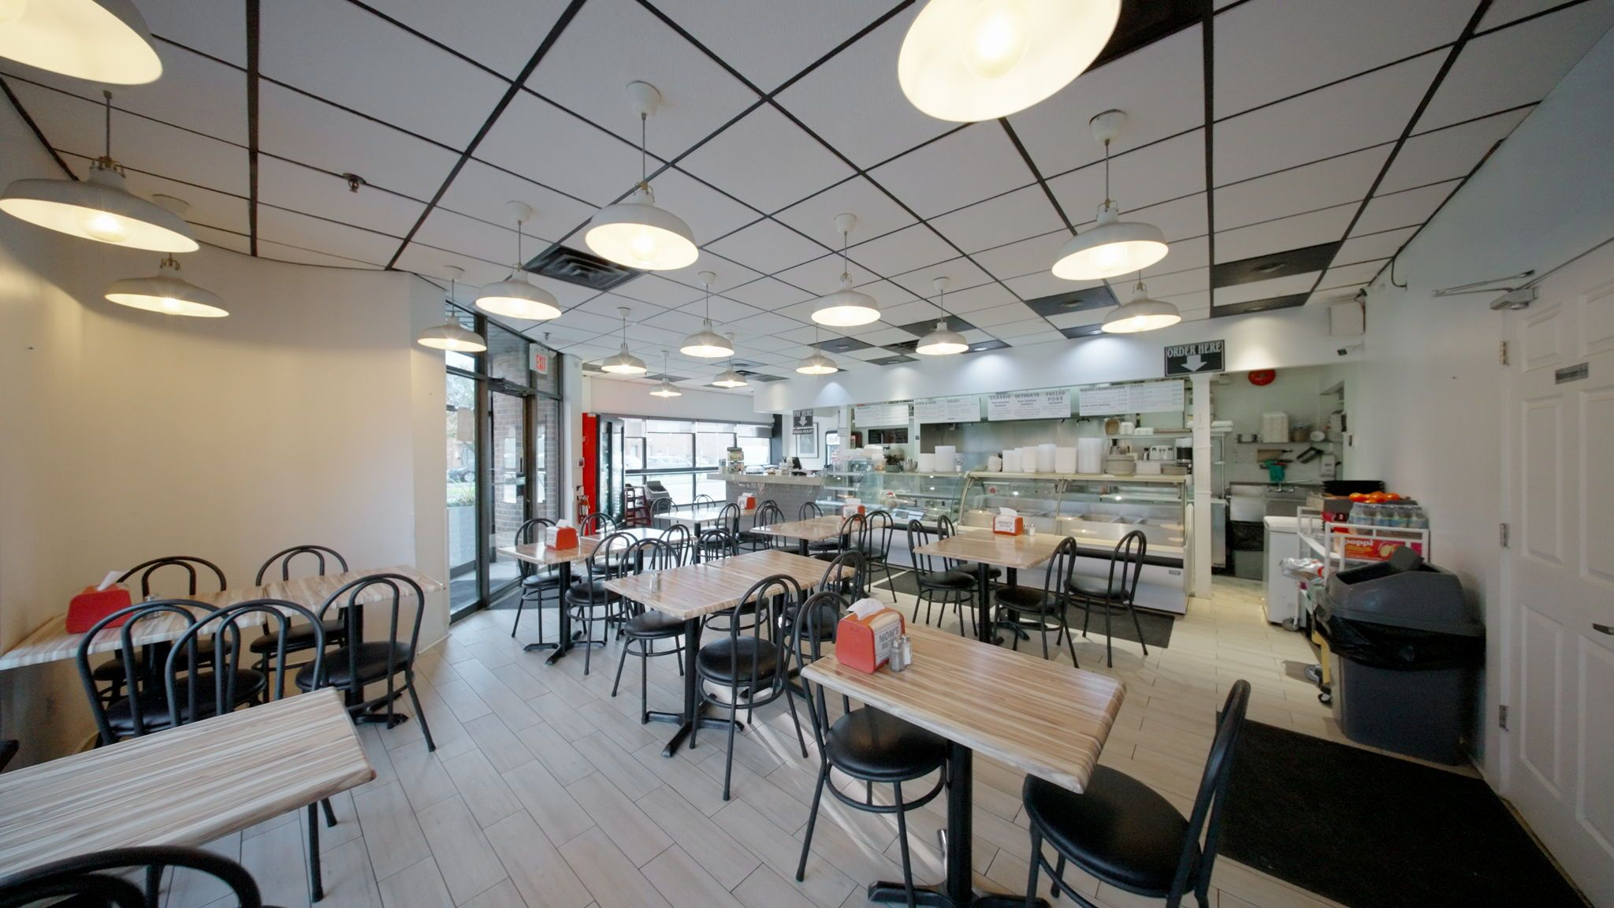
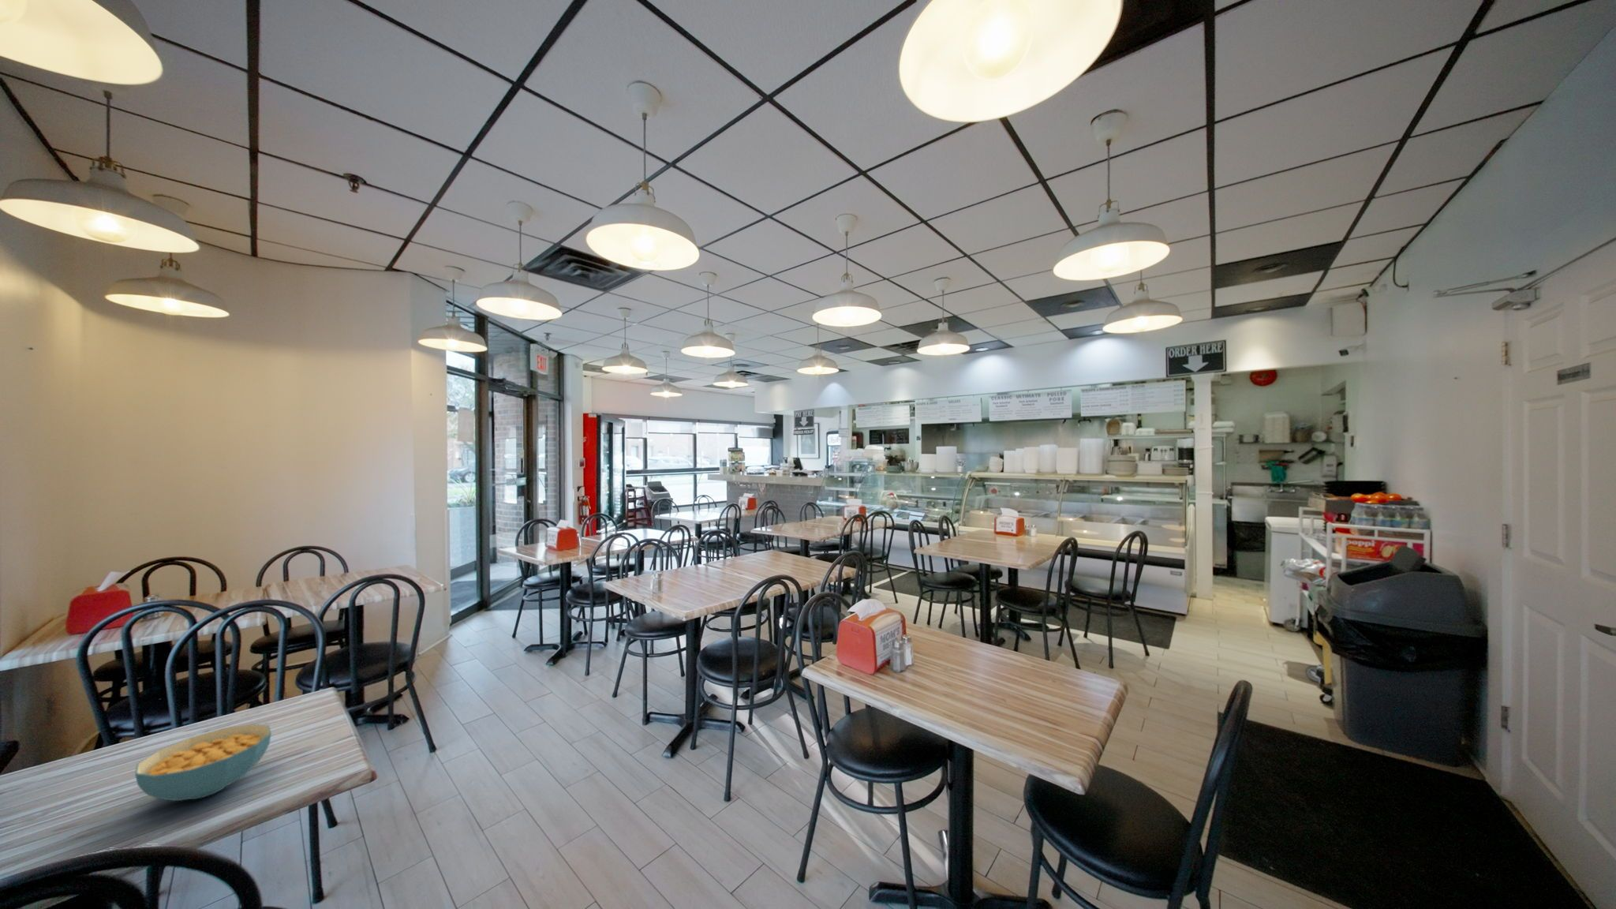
+ cereal bowl (208, 768)
